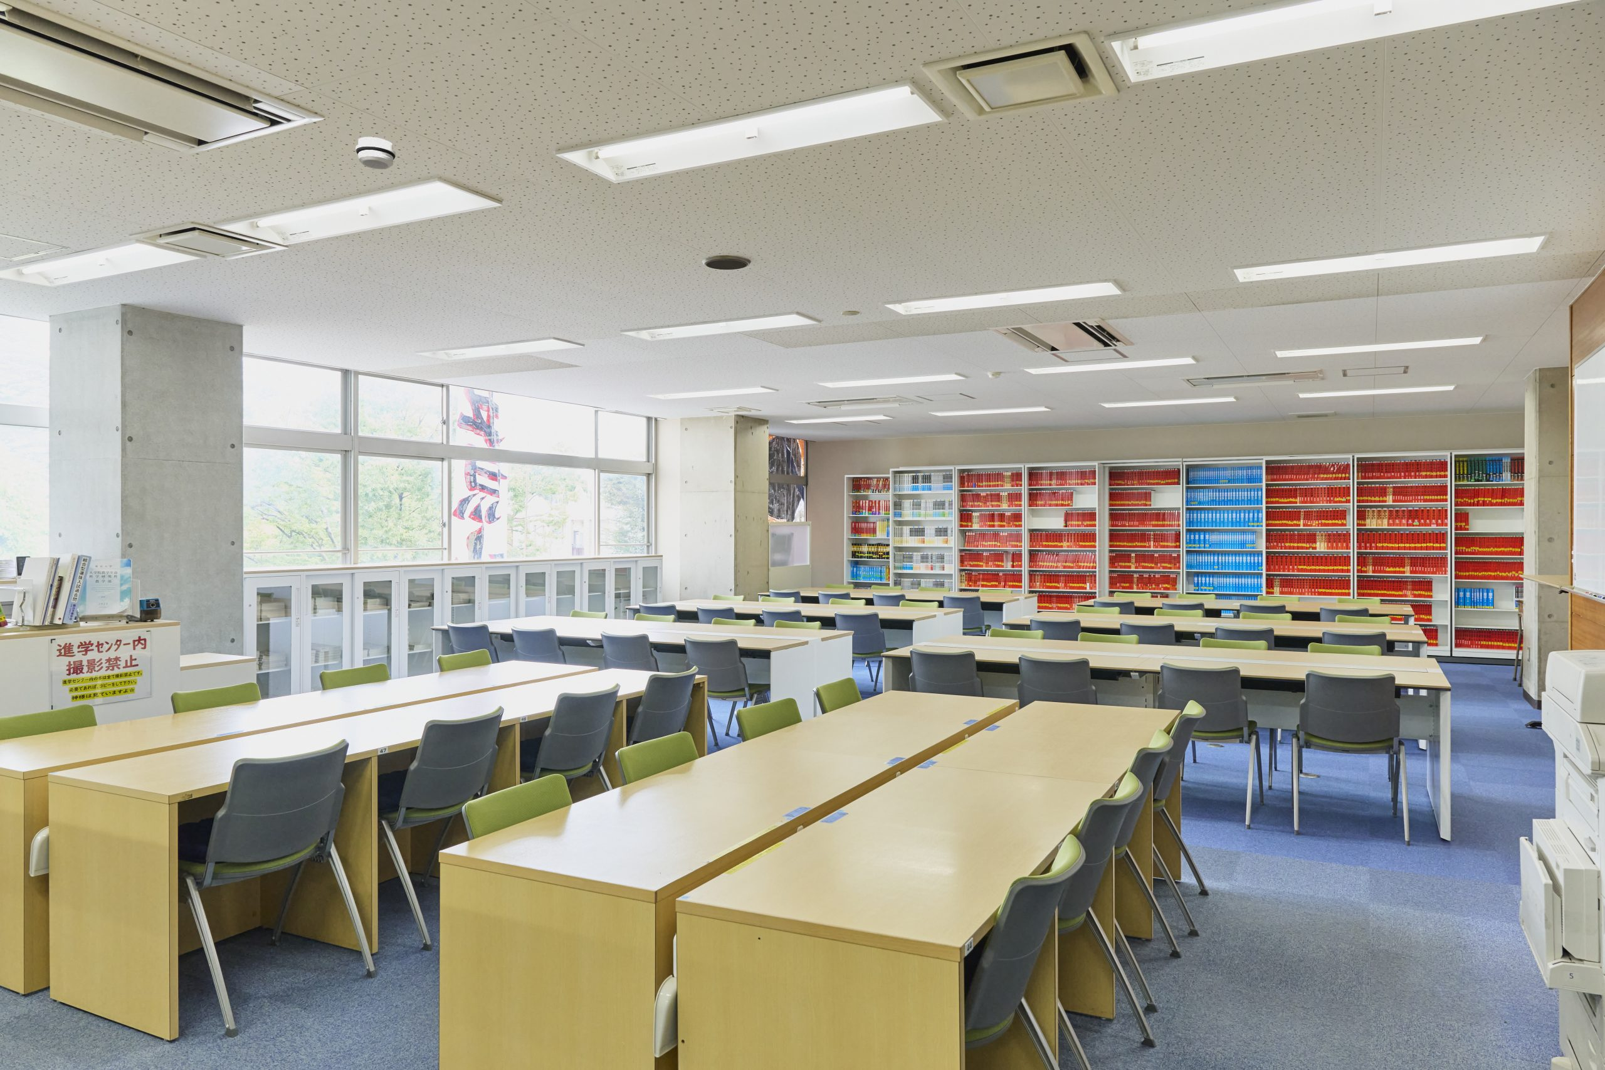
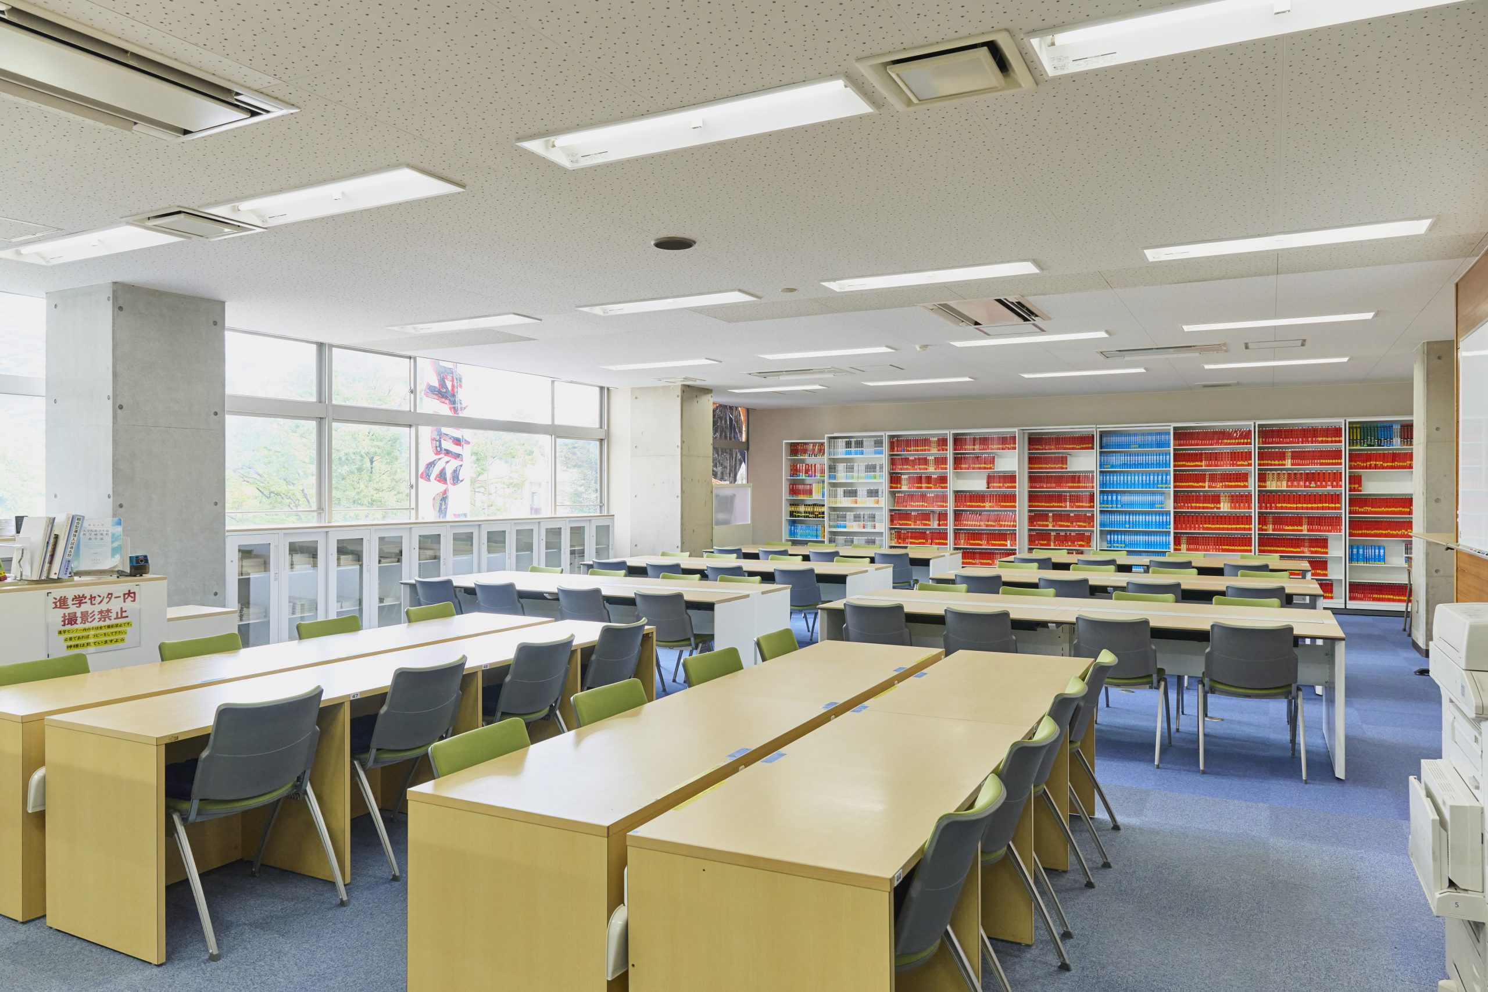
- smoke detector (375, 154)
